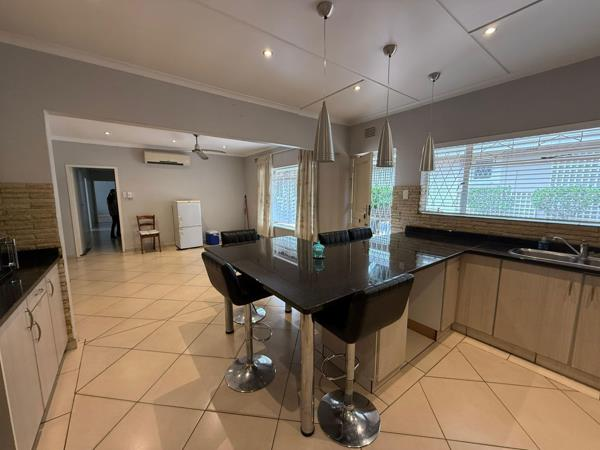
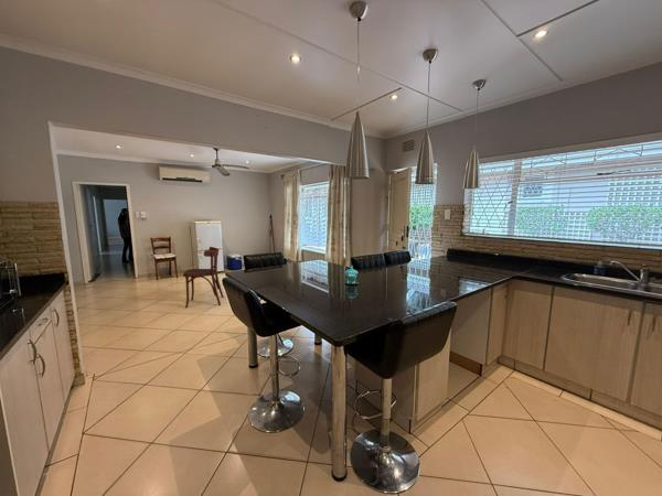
+ dining chair (203, 276)
